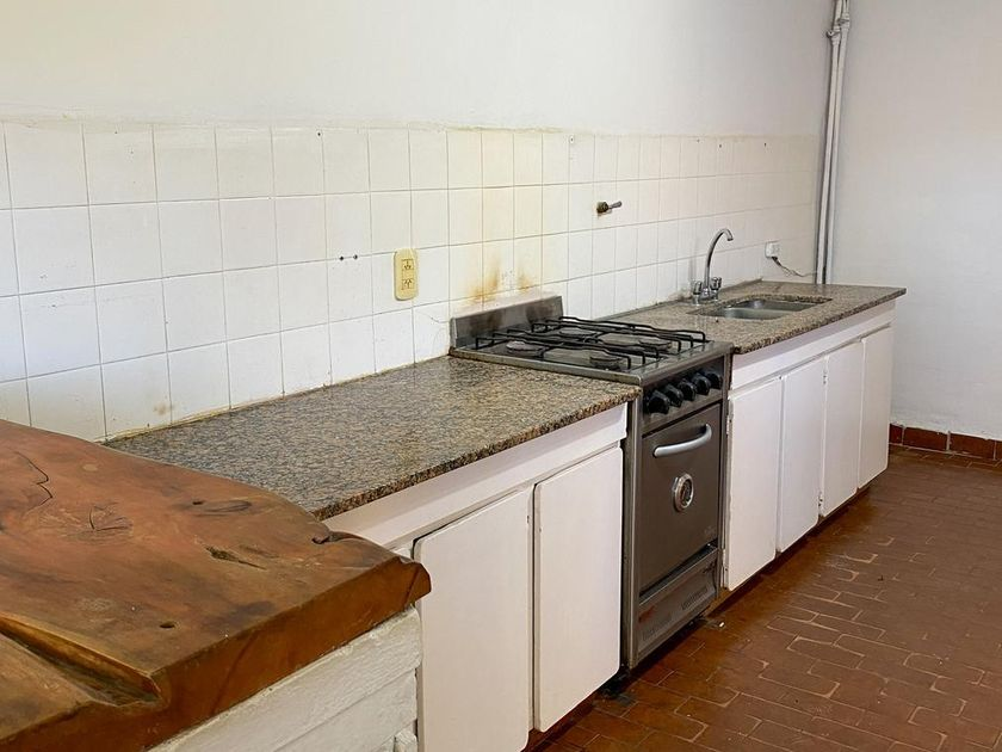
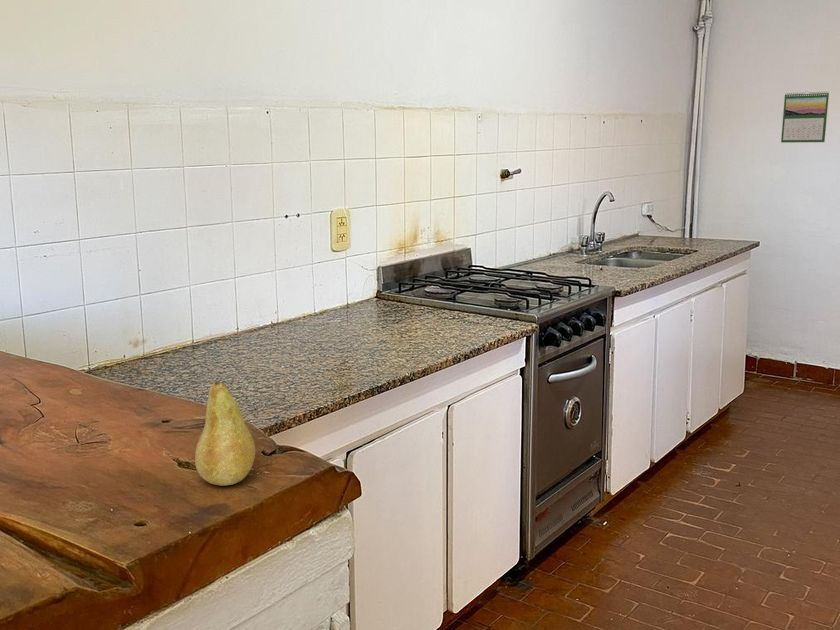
+ calendar (804, 117)
+ fruit (223, 429)
